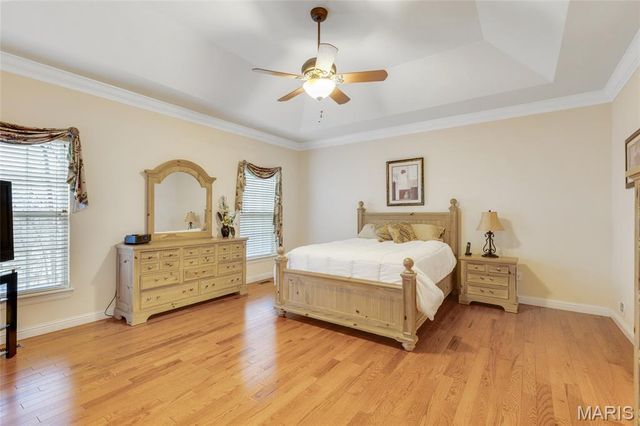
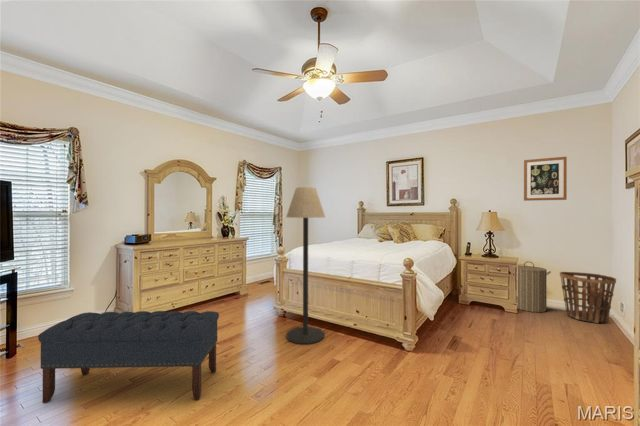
+ floor lamp (305, 262)
+ basket (586, 295)
+ wall art (544, 179)
+ laundry hamper (529, 284)
+ bench (137, 351)
